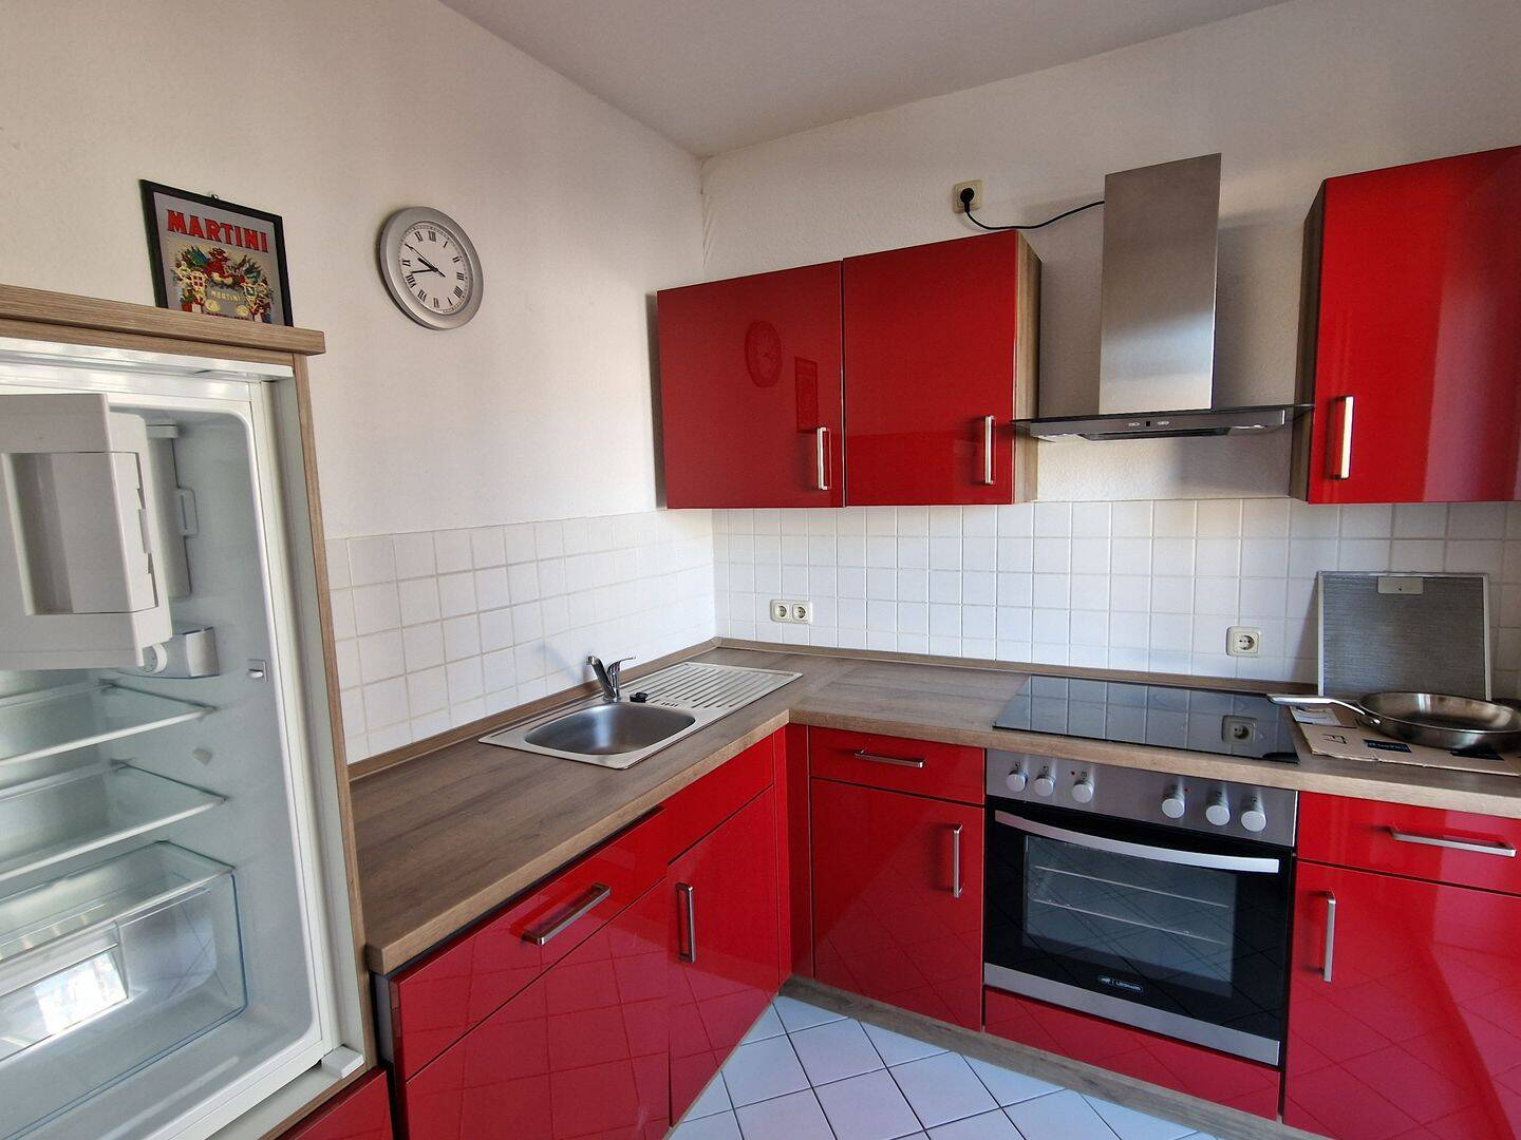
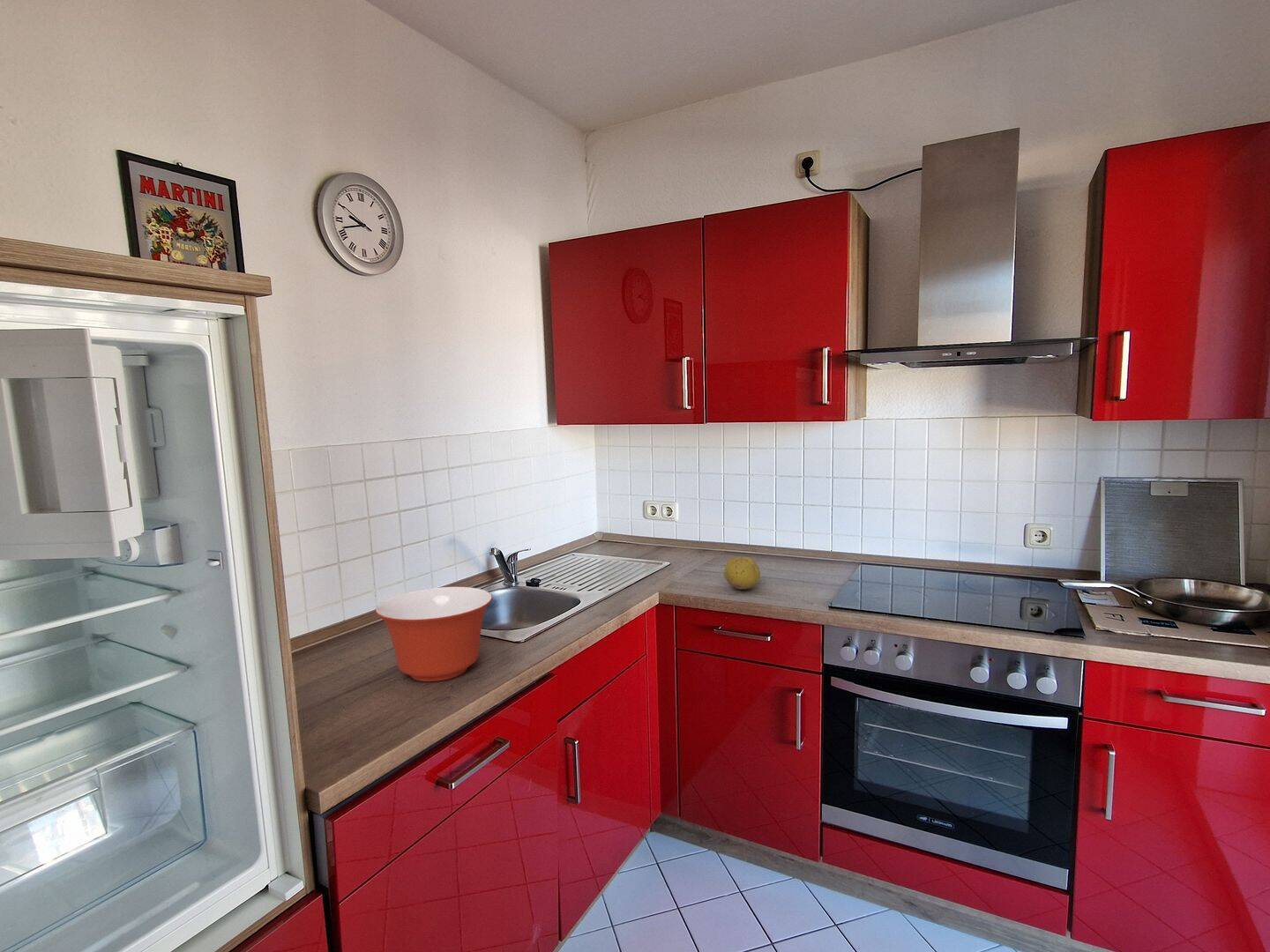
+ mixing bowl (437, 636)
+ fruit (742, 573)
